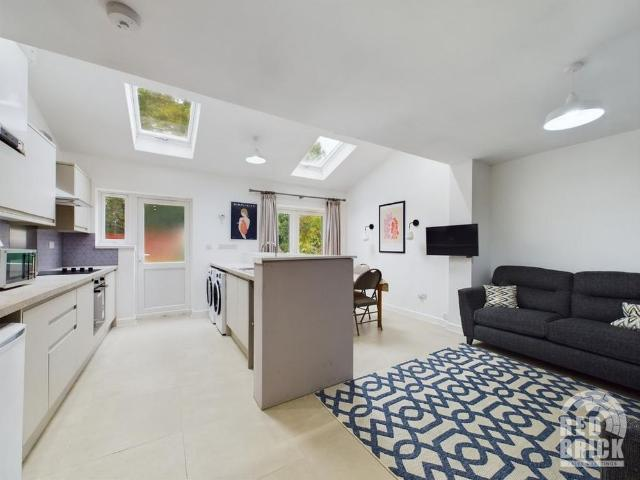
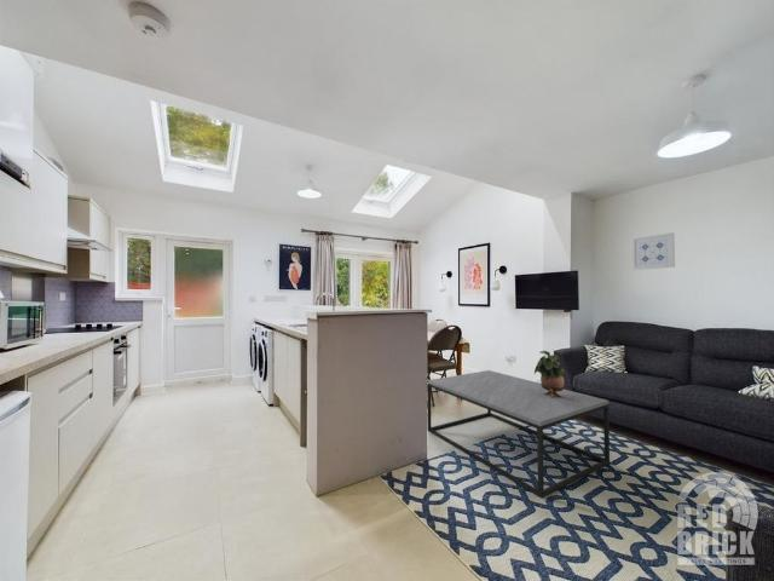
+ potted plant (549, 372)
+ wall art (652, 252)
+ coffee table (508, 416)
